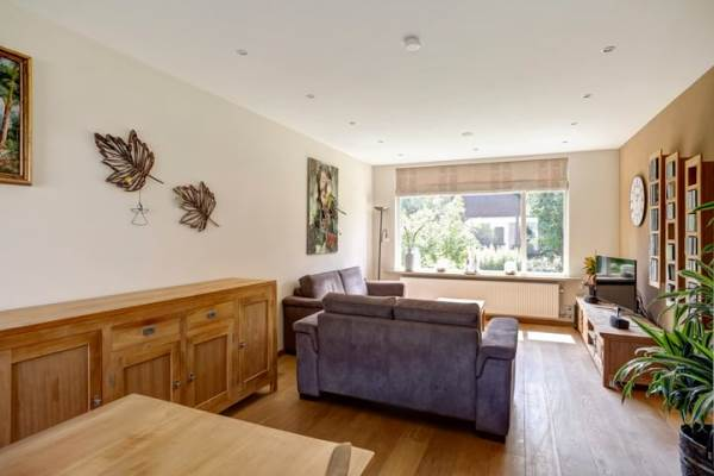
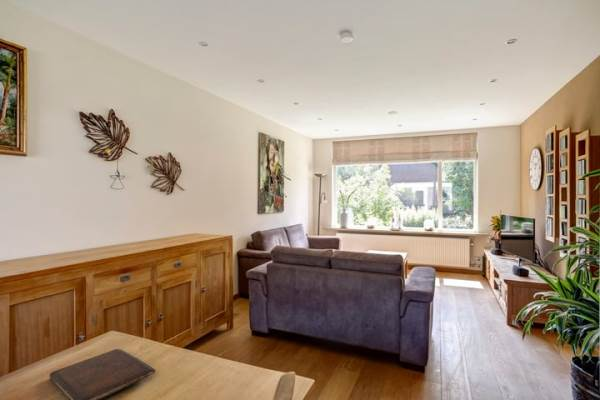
+ book (102, 373)
